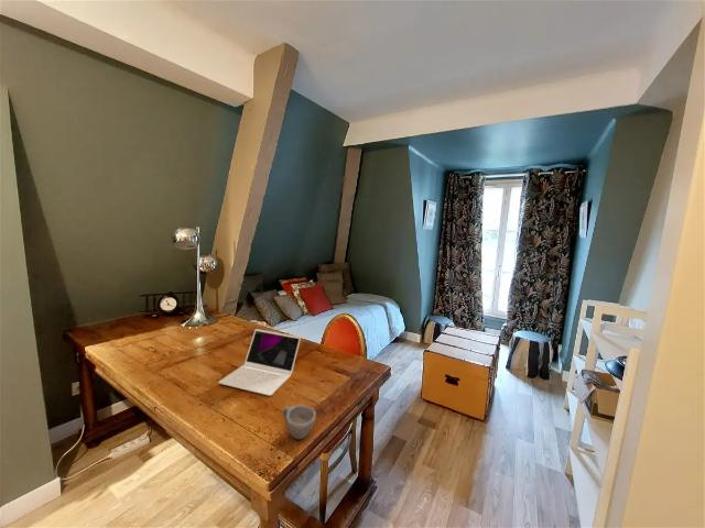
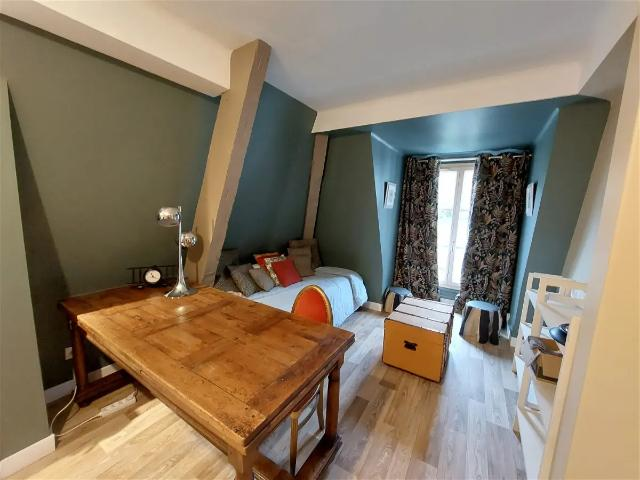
- cup (296, 422)
- laptop (262, 356)
